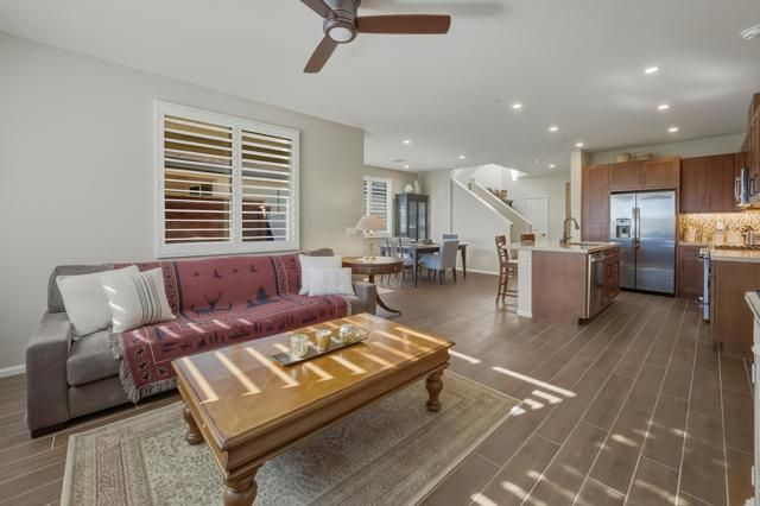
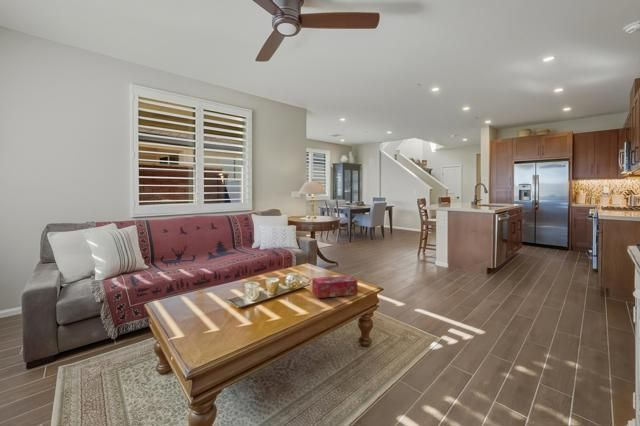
+ tissue box (334, 286)
